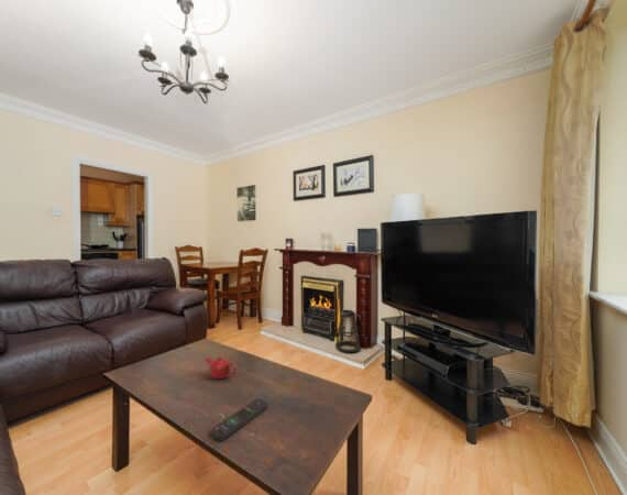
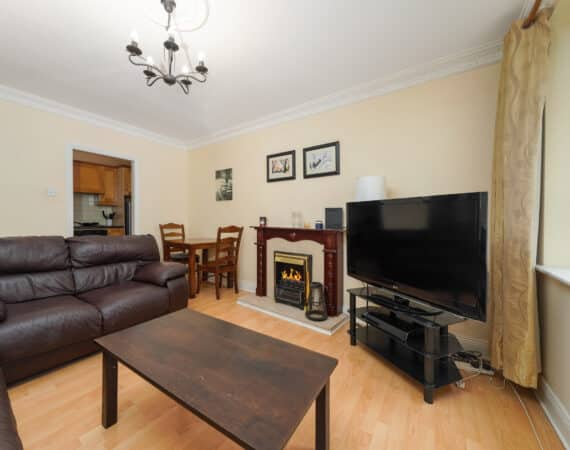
- teapot (220, 366)
- remote control (241, 417)
